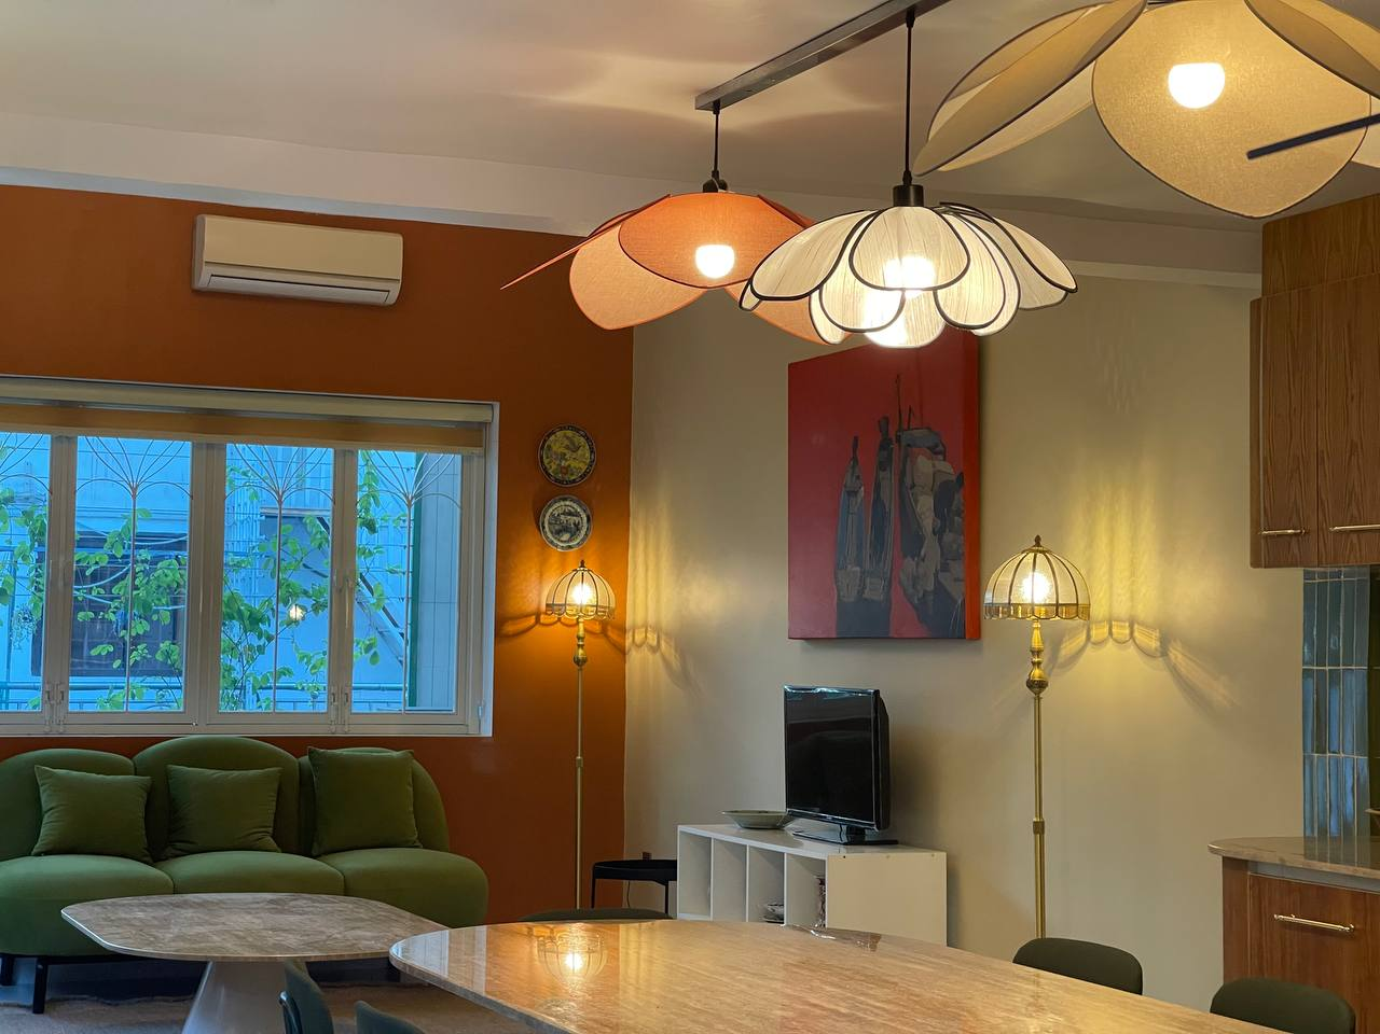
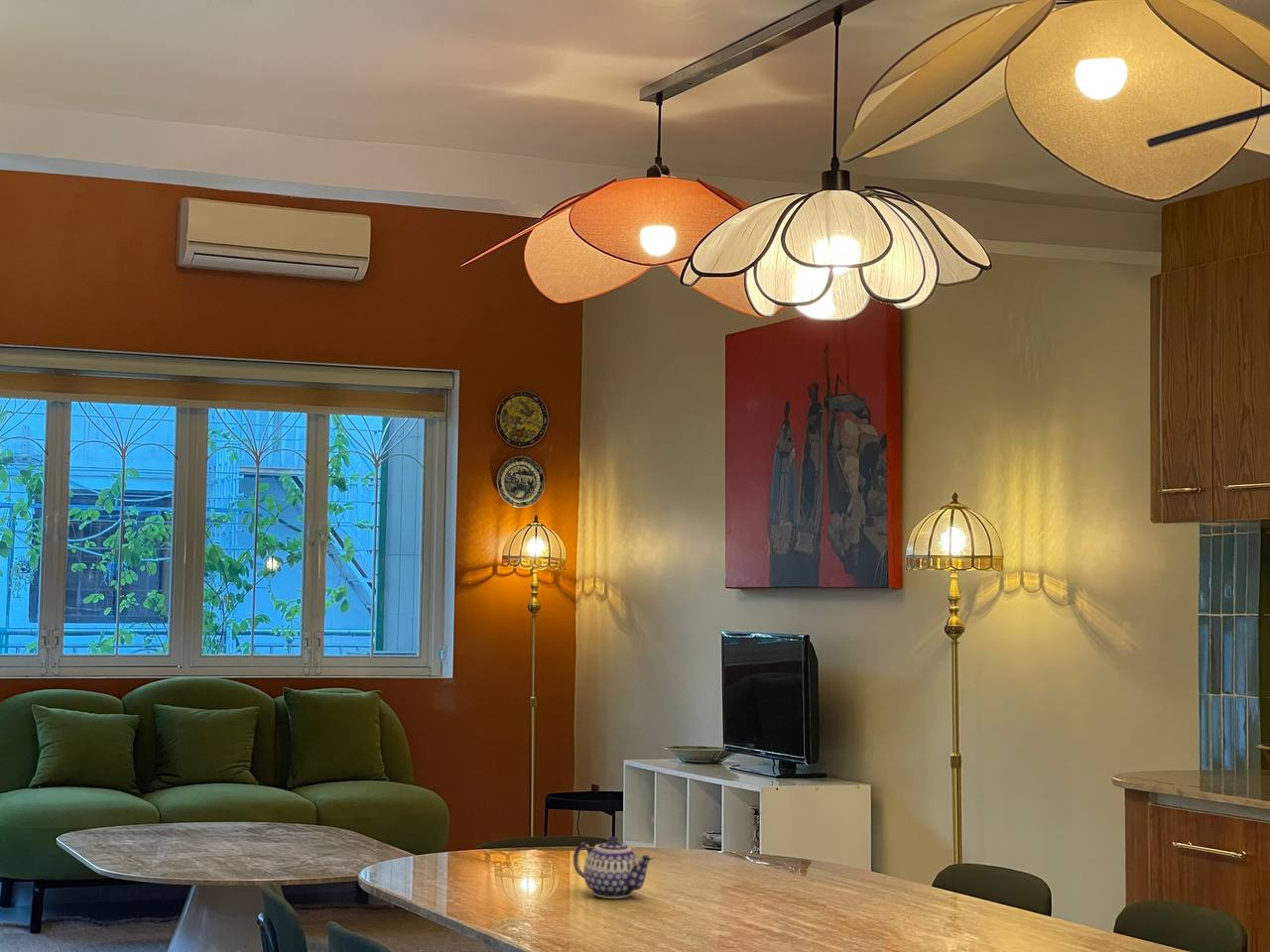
+ teapot (612, 865)
